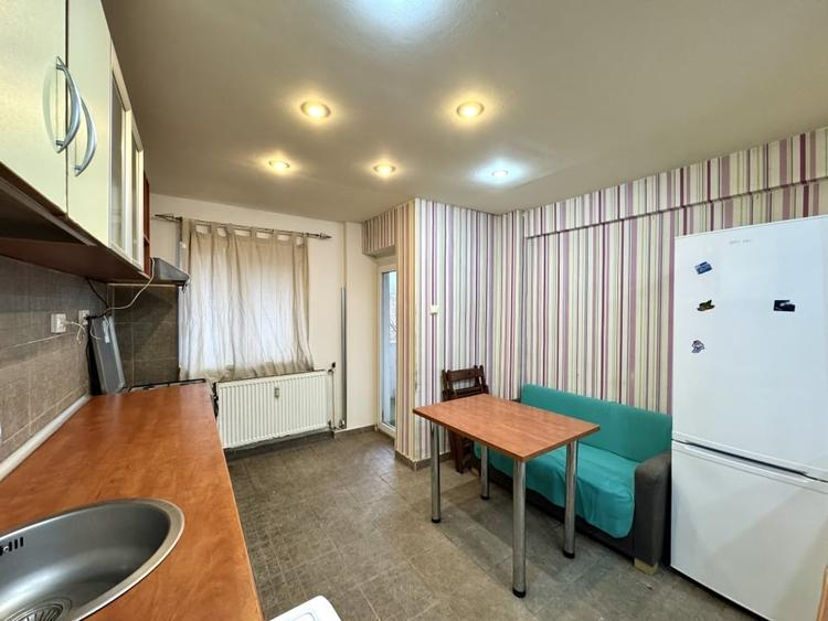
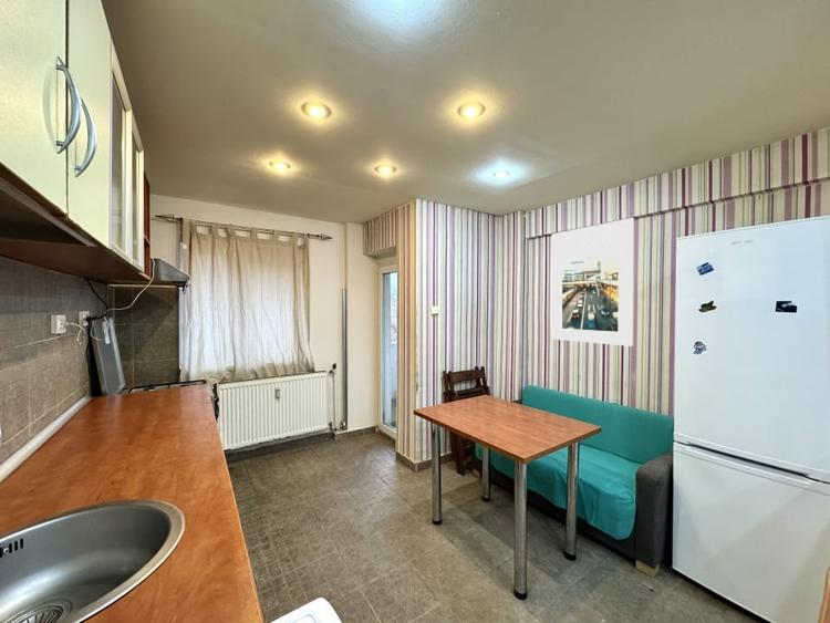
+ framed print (588, 284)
